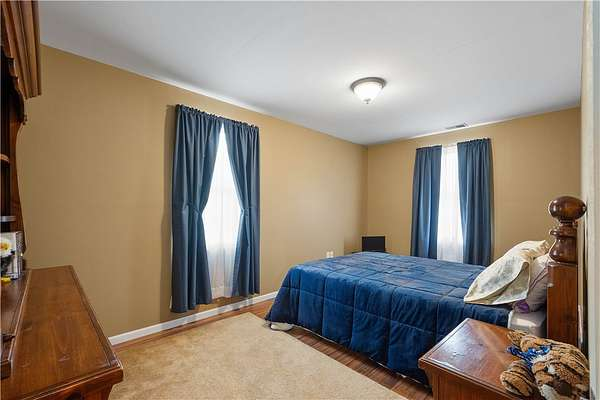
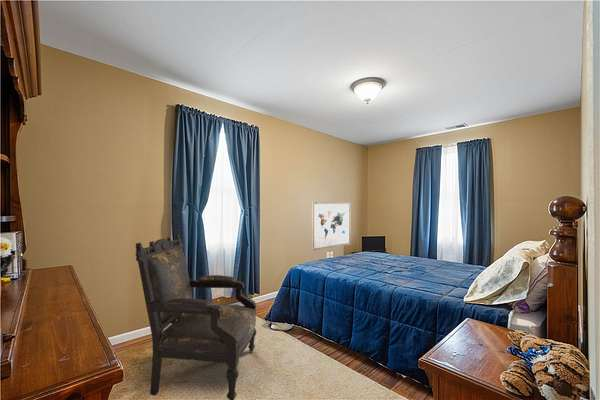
+ armchair (204, 304)
+ wall art (332, 224)
